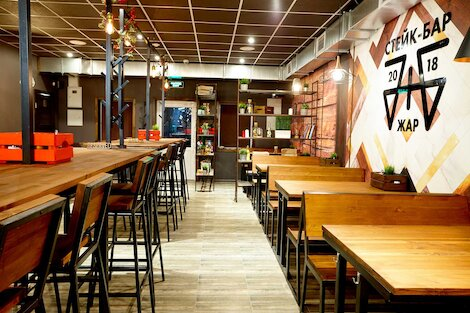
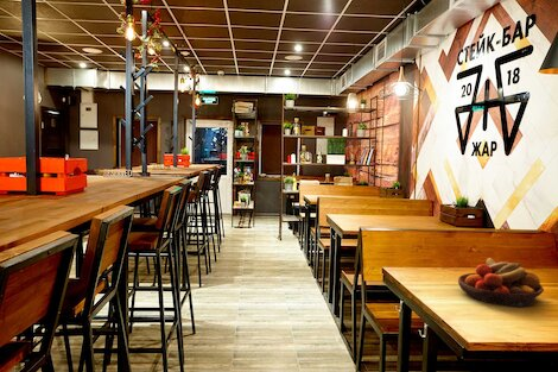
+ fruit bowl (499, 278)
